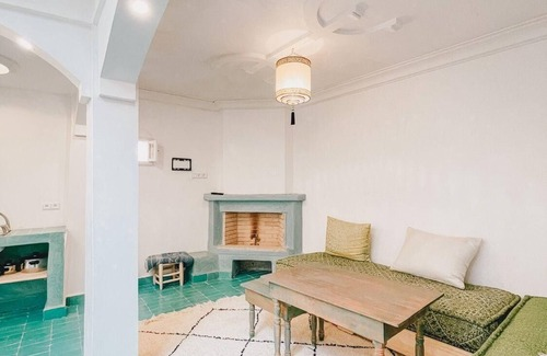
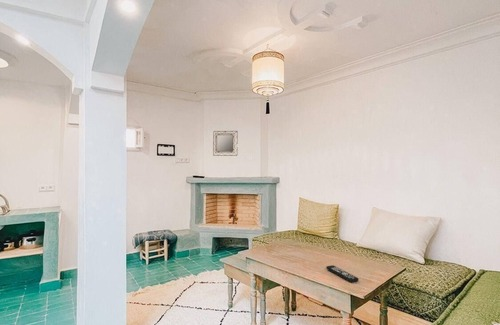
+ home mirror (225, 143)
+ remote control (341, 273)
